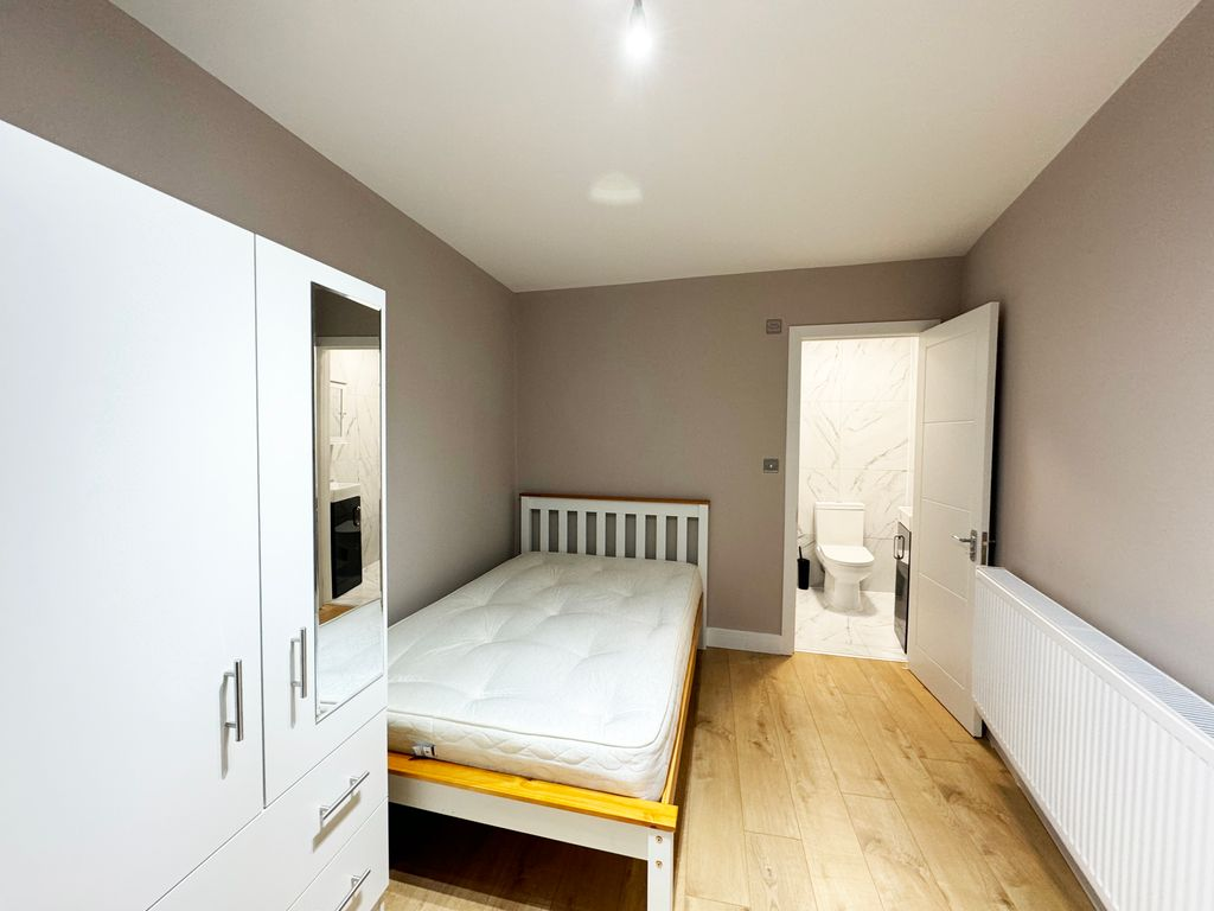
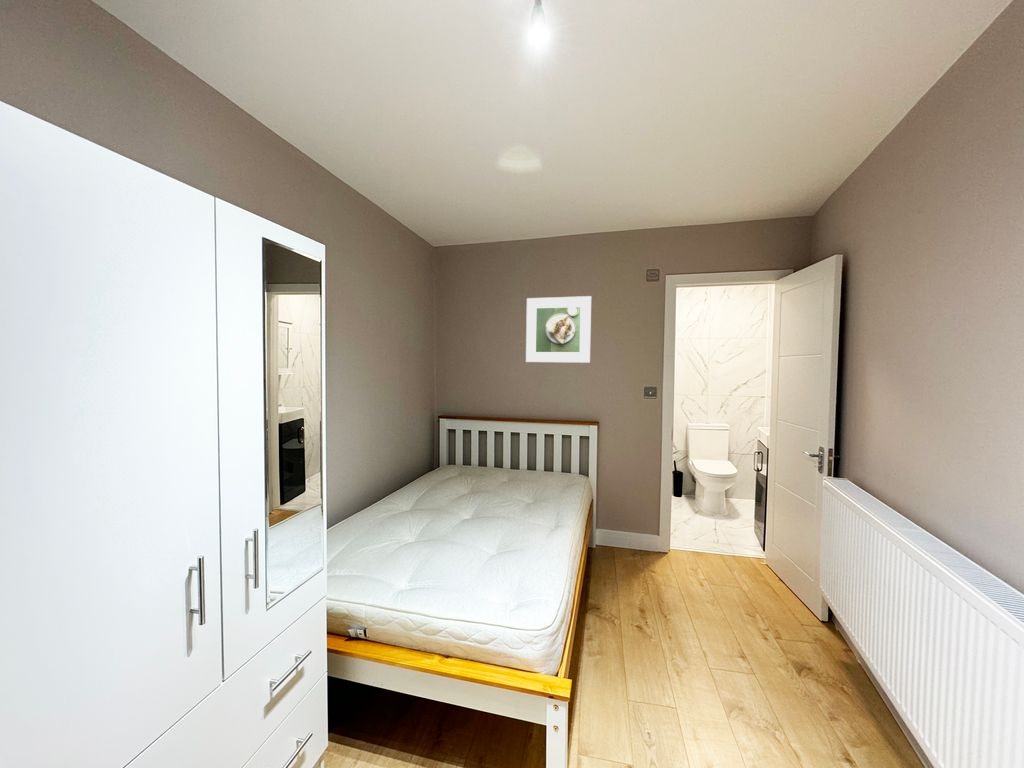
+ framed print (557, 329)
